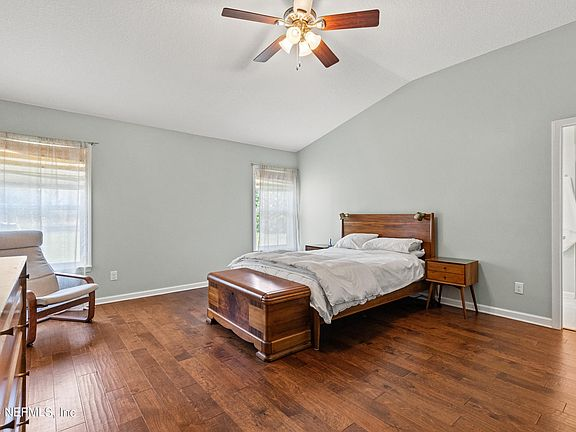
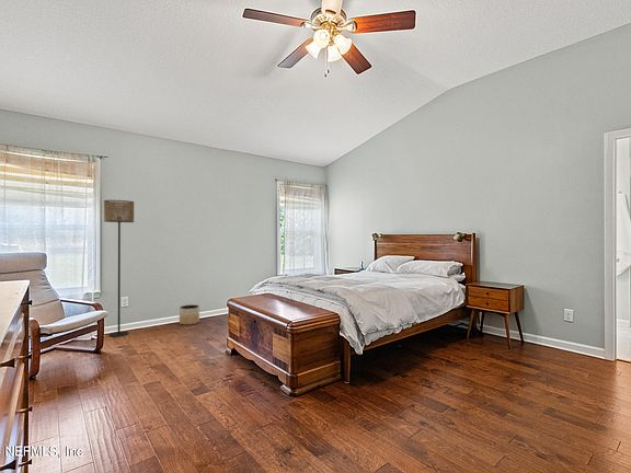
+ planter (188, 314)
+ floor lamp (118, 267)
